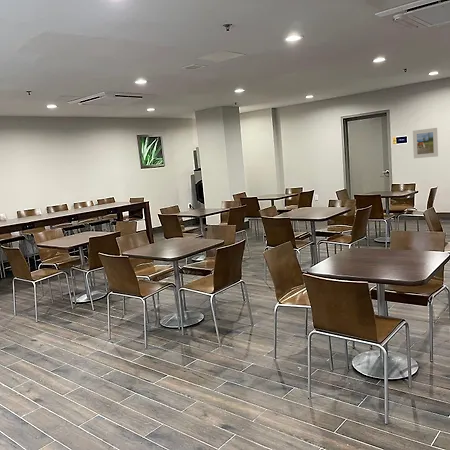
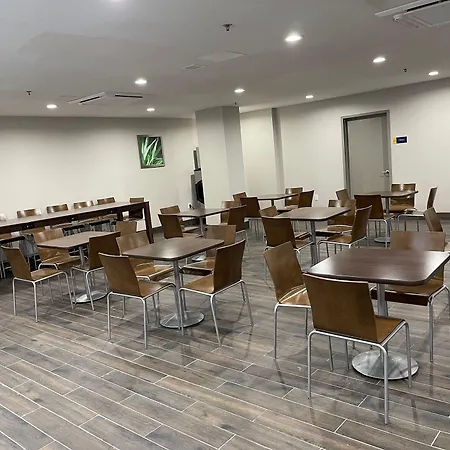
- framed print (425, 143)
